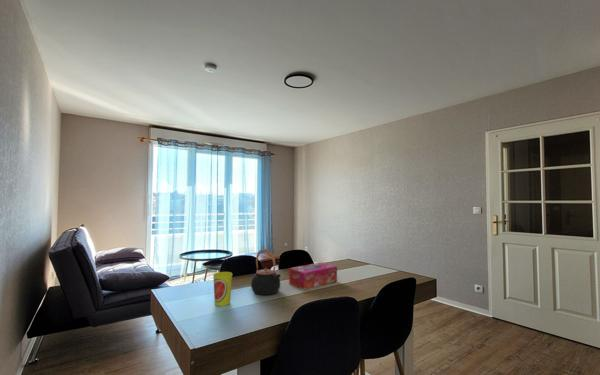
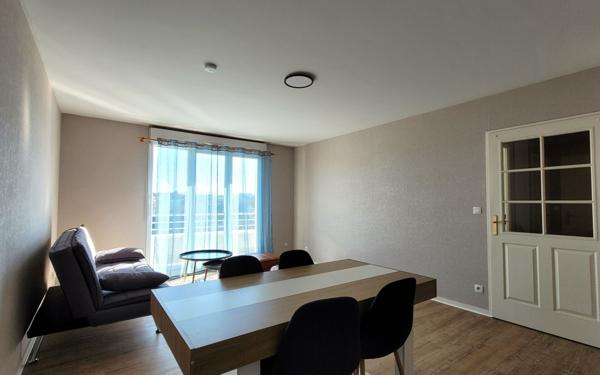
- cup (222, 288)
- tissue box (313, 274)
- teapot (267, 270)
